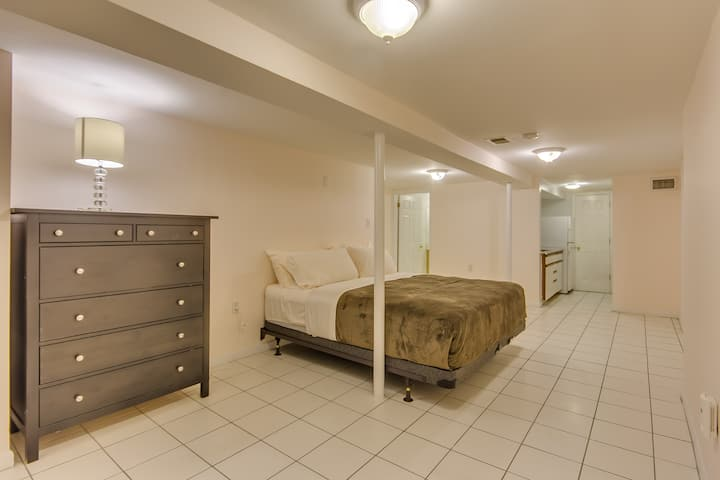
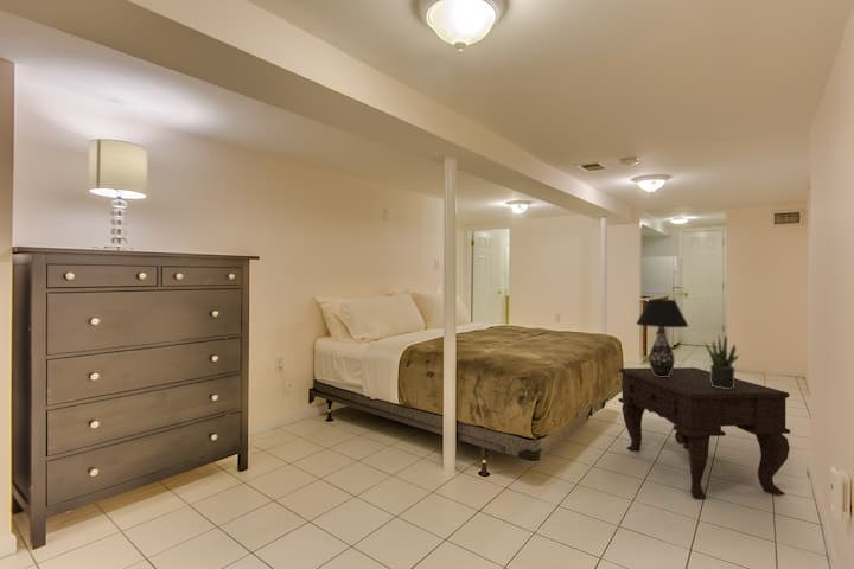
+ potted plant (719, 363)
+ side table (692, 423)
+ table lamp (661, 339)
